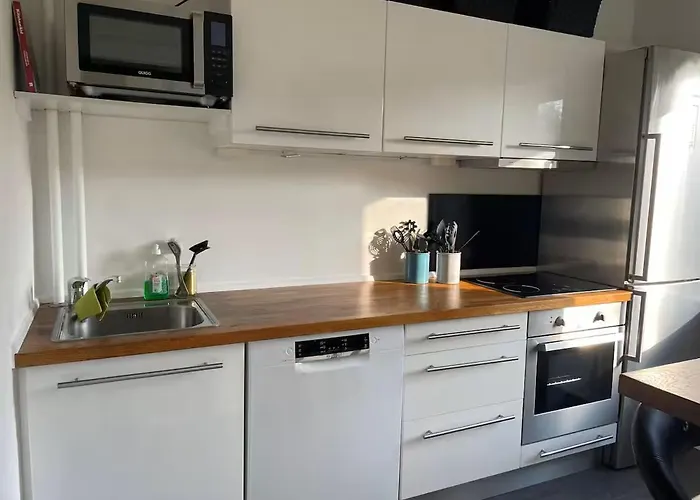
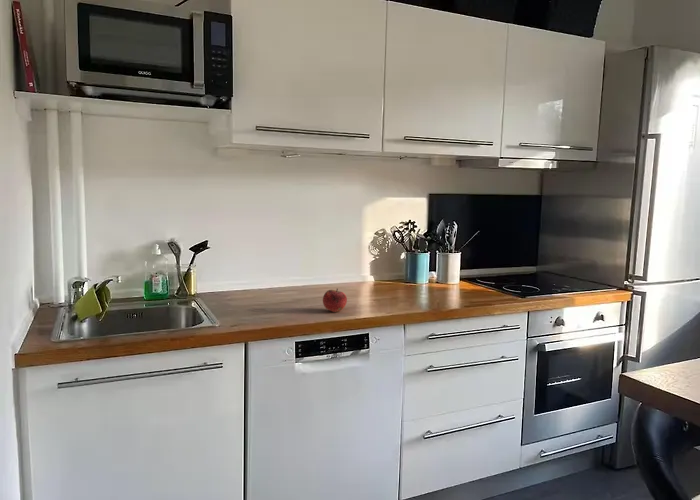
+ fruit (334, 299)
